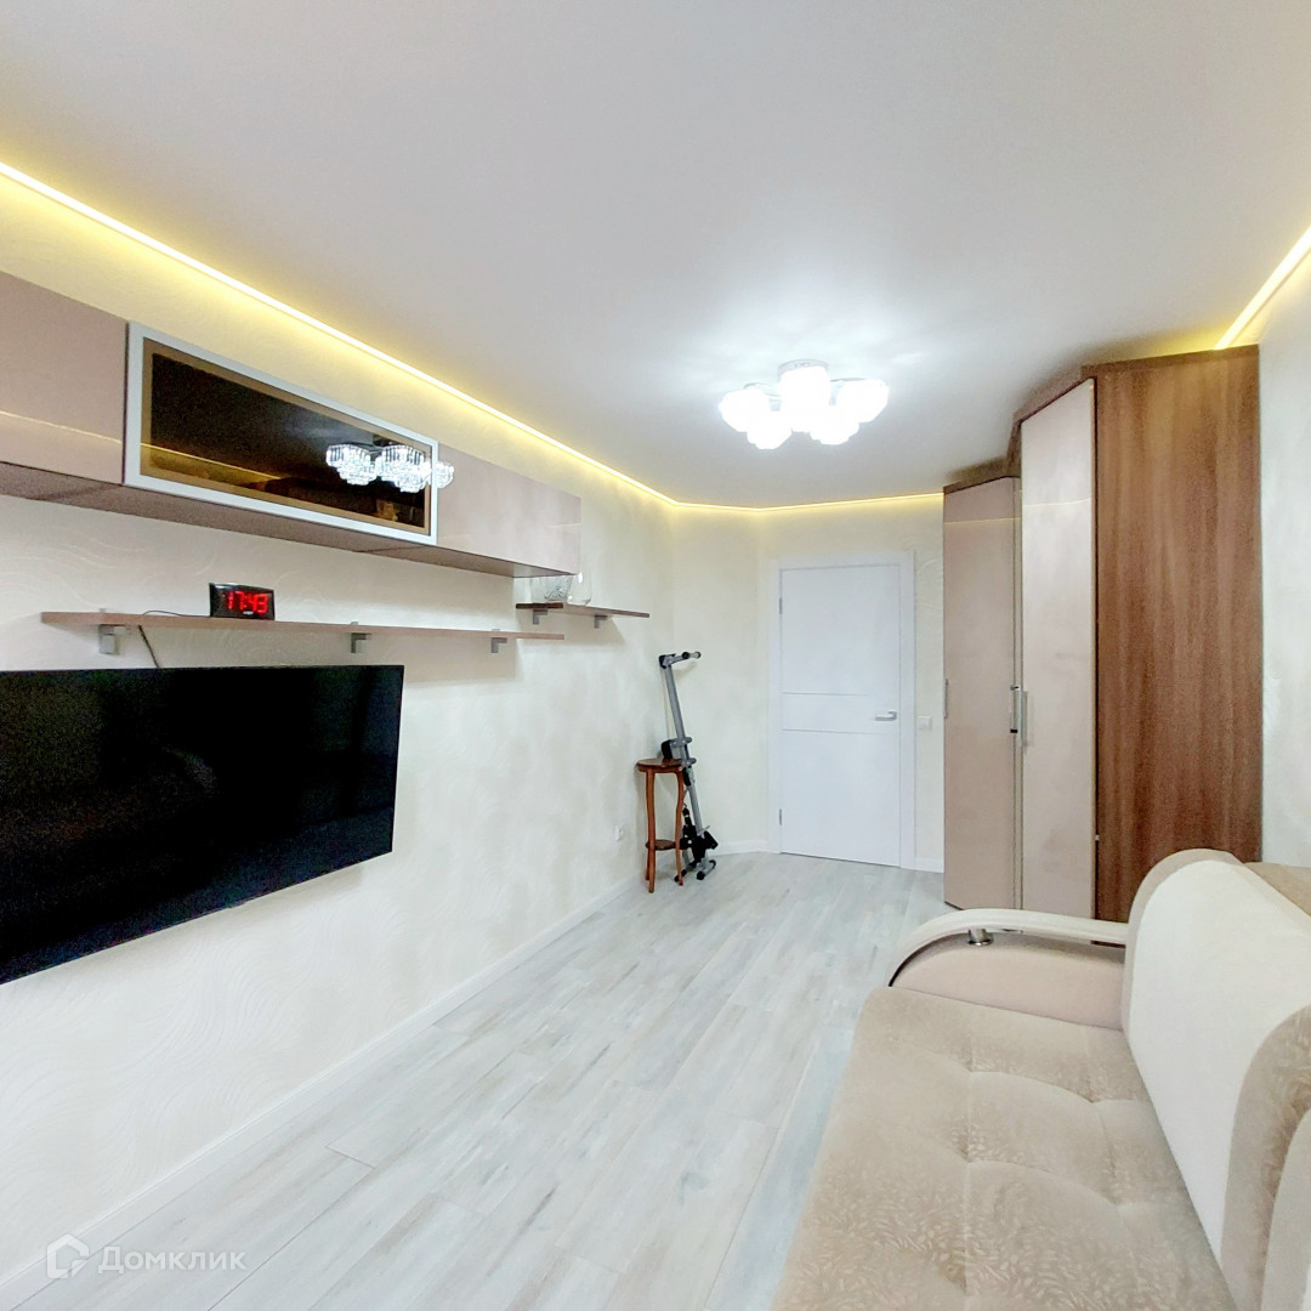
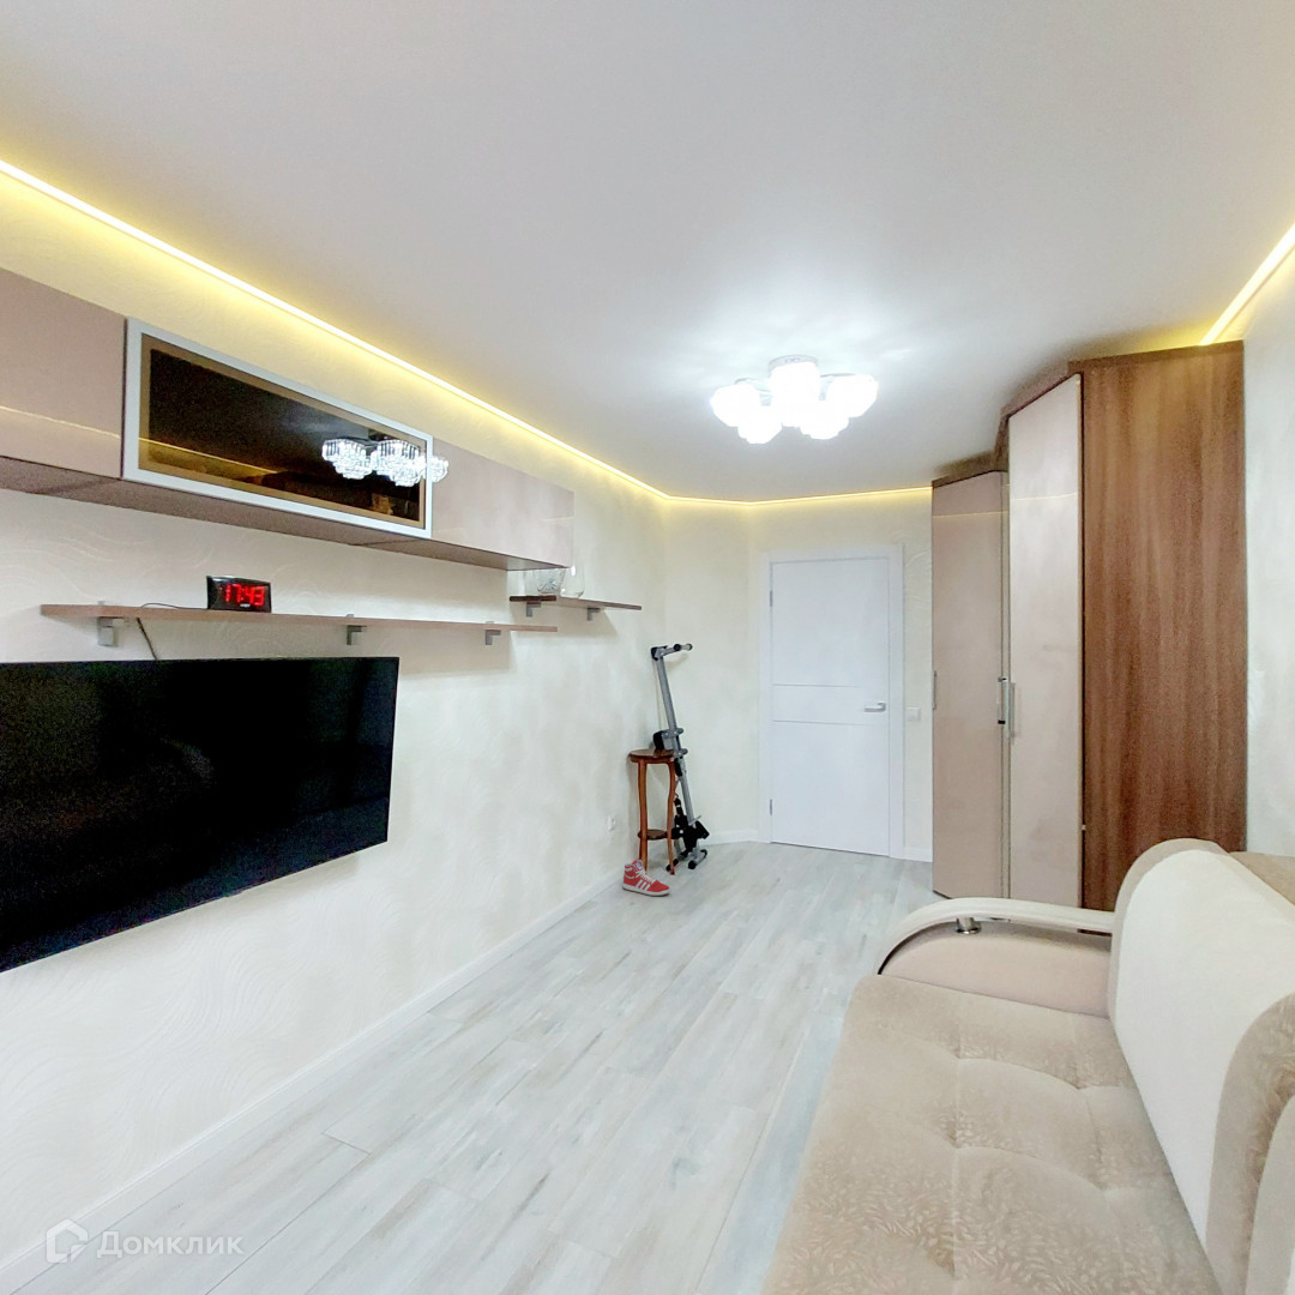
+ sneaker (645, 877)
